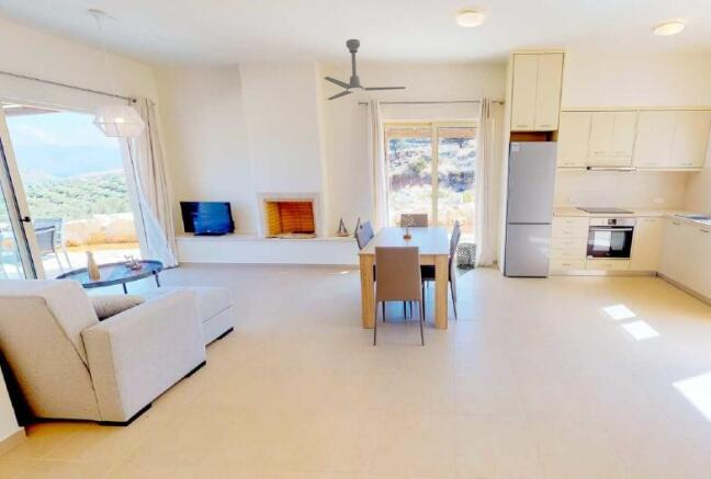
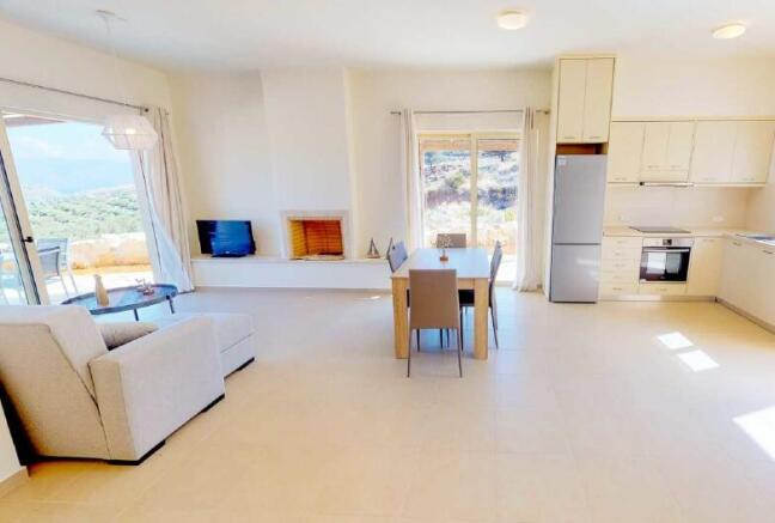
- waste bin (465, 255)
- ceiling fan (356, 66)
